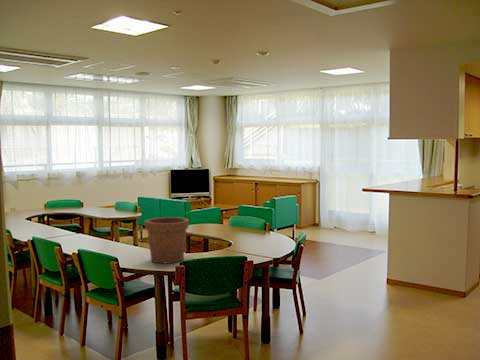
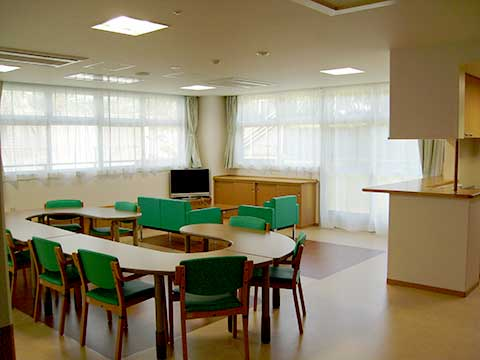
- flower pot (167, 240)
